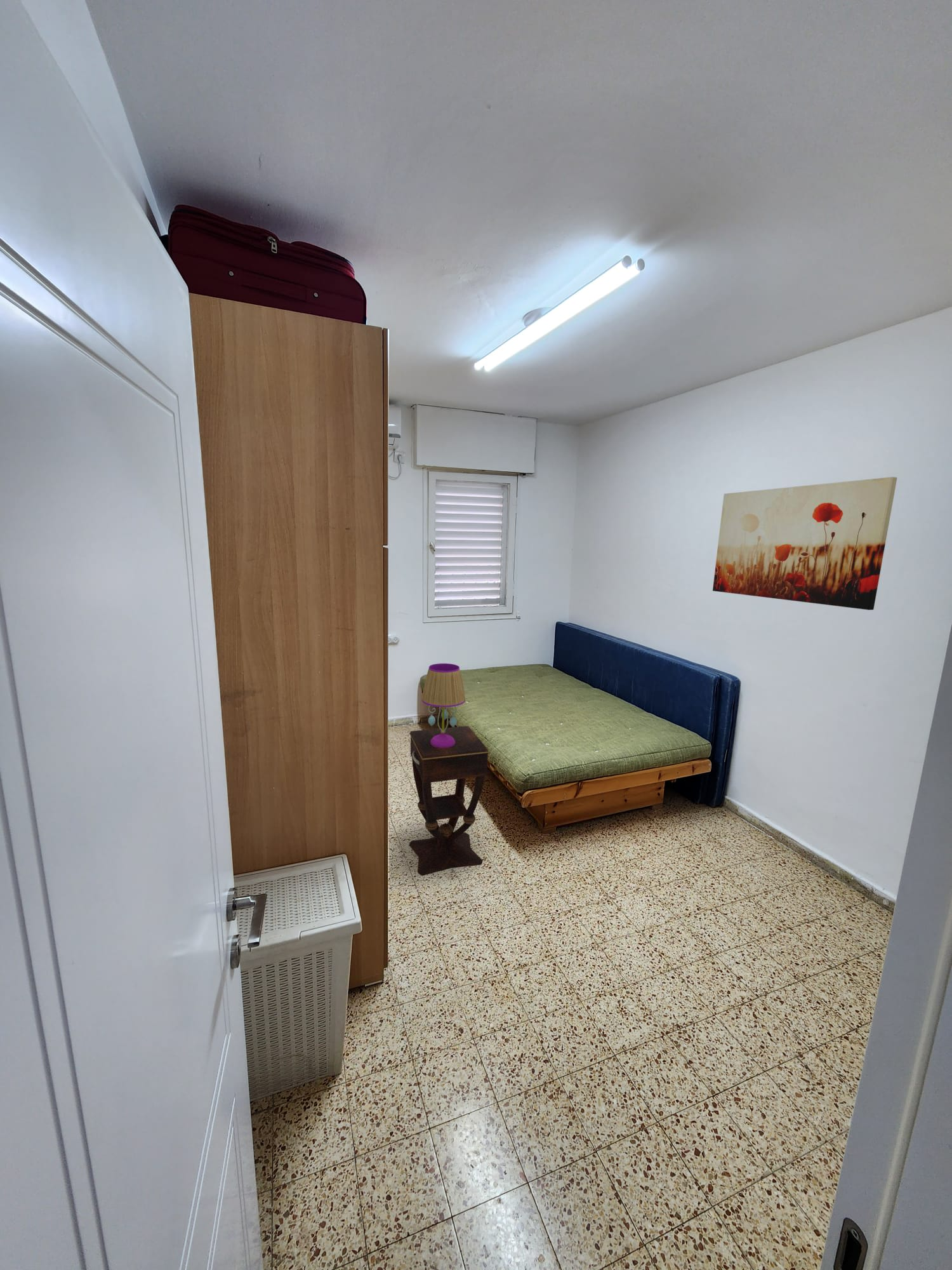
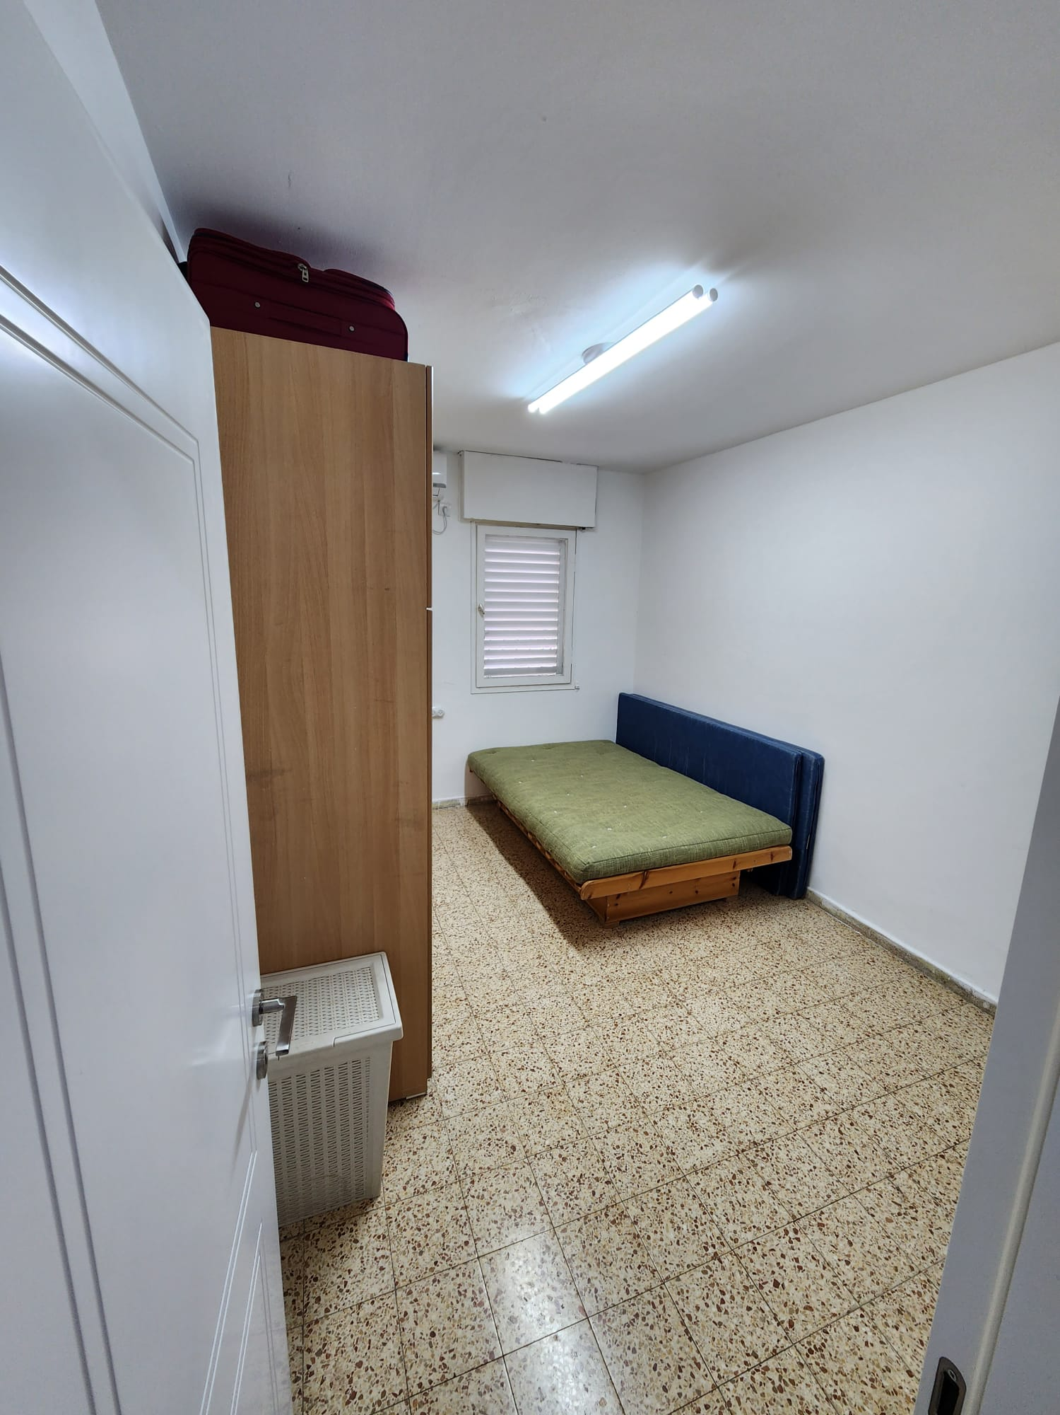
- wall art (788, 544)
- table lamp (443, 705)
- side table (446, 797)
